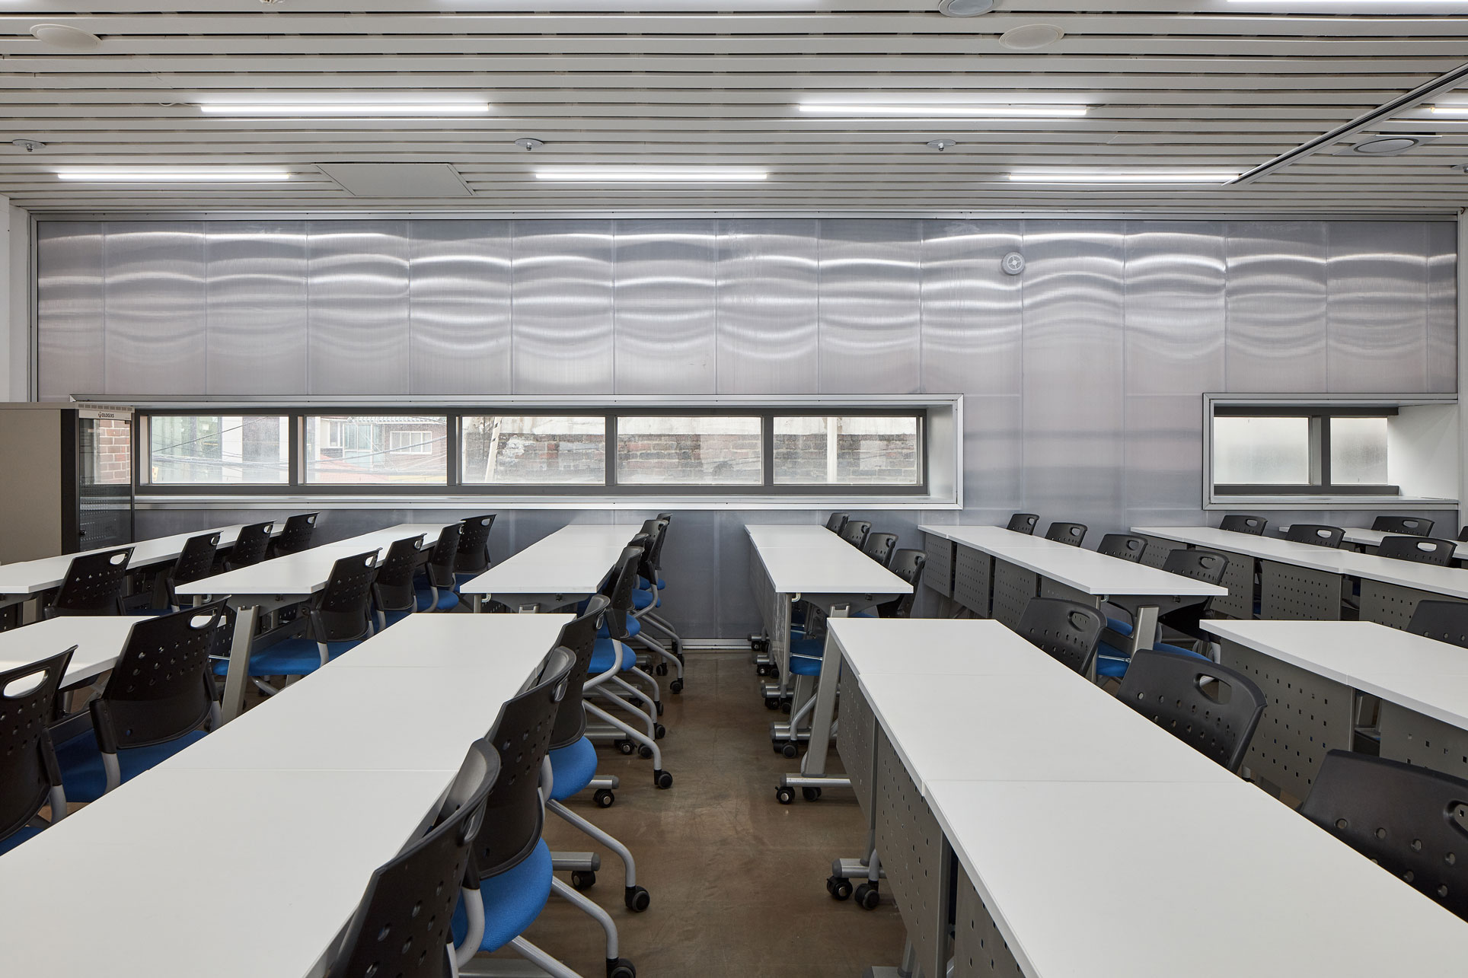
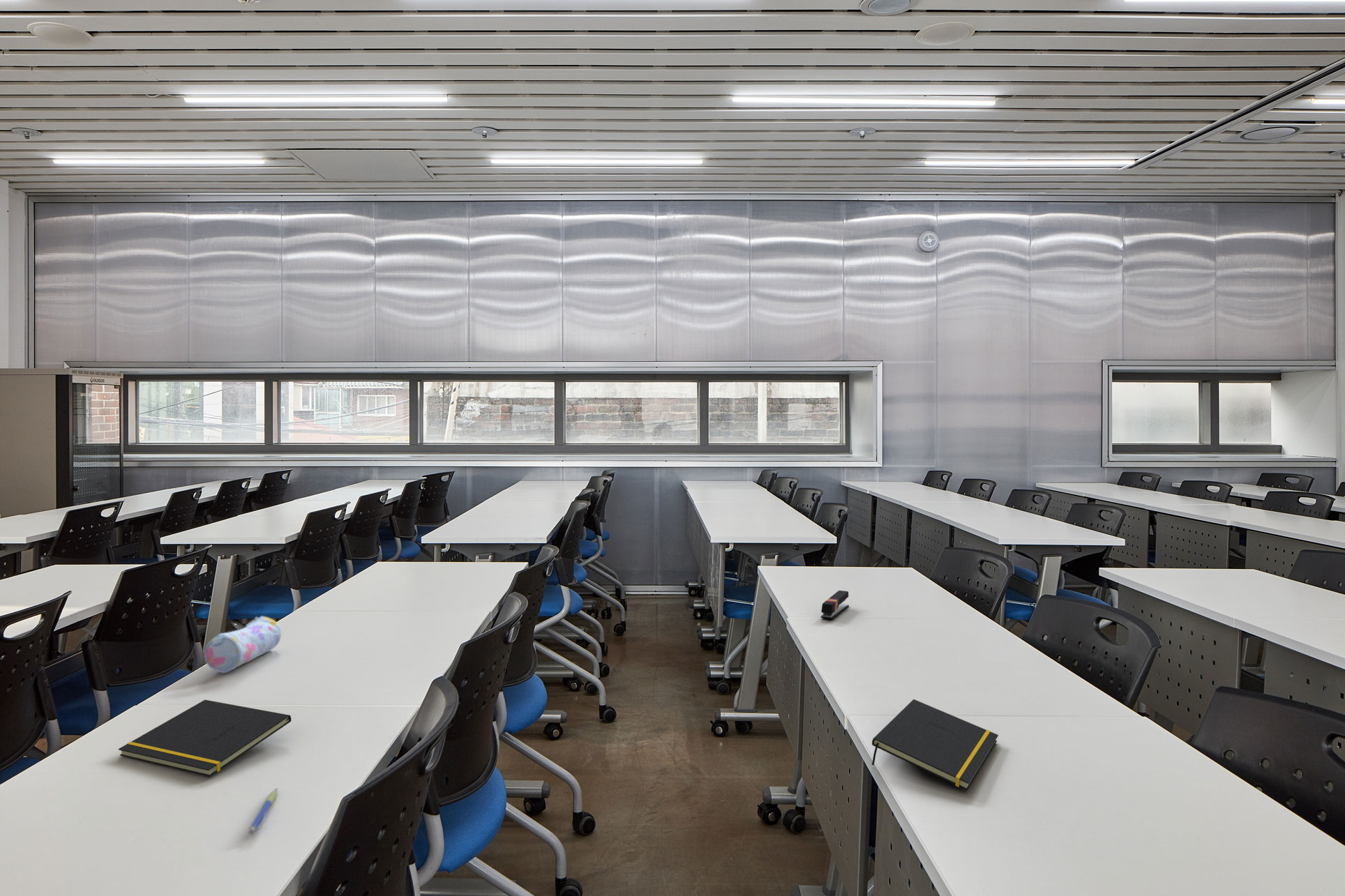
+ pencil case (245, 643)
+ notepad (937, 740)
+ stapler (835, 604)
+ notepad (207, 734)
+ pen (264, 808)
